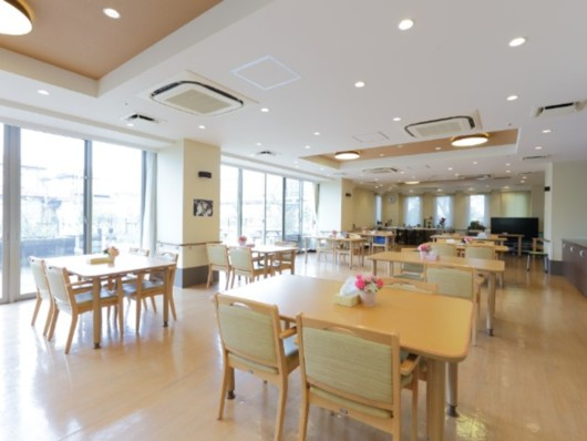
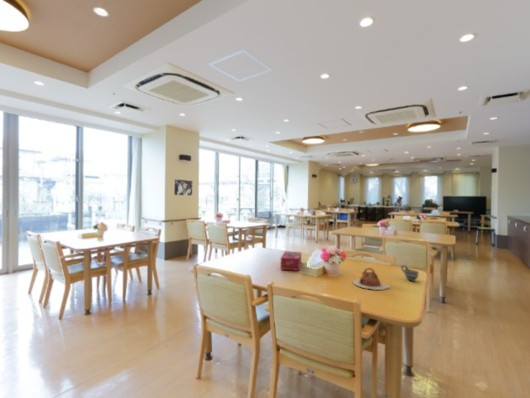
+ cup (410, 273)
+ tissue box (291, 260)
+ teapot (371, 275)
